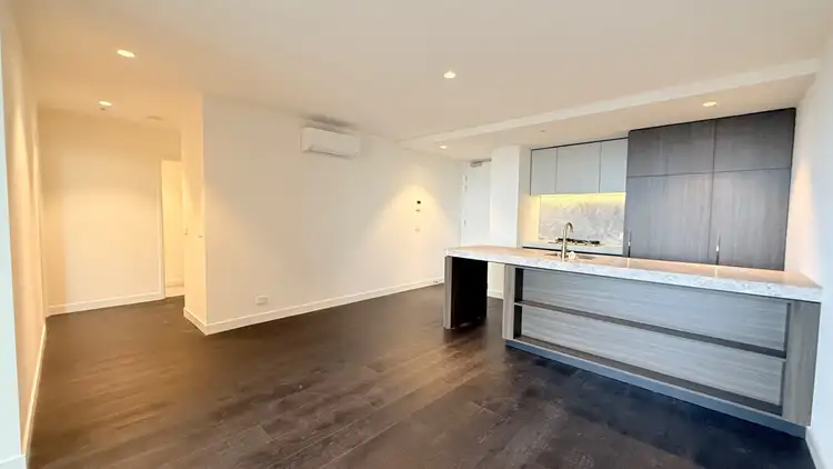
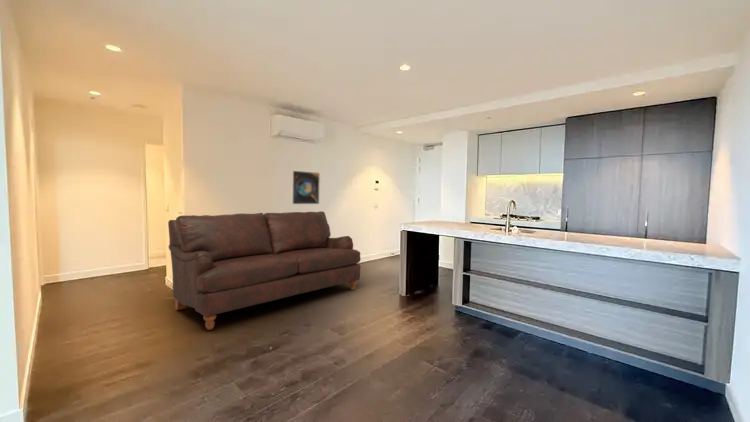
+ sofa (272, 255)
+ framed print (305, 187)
